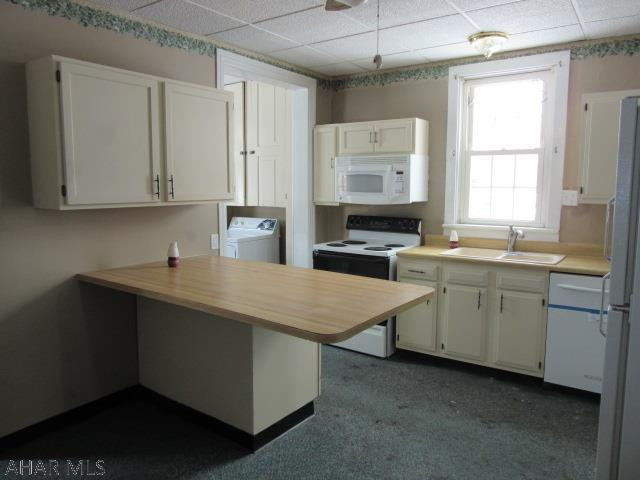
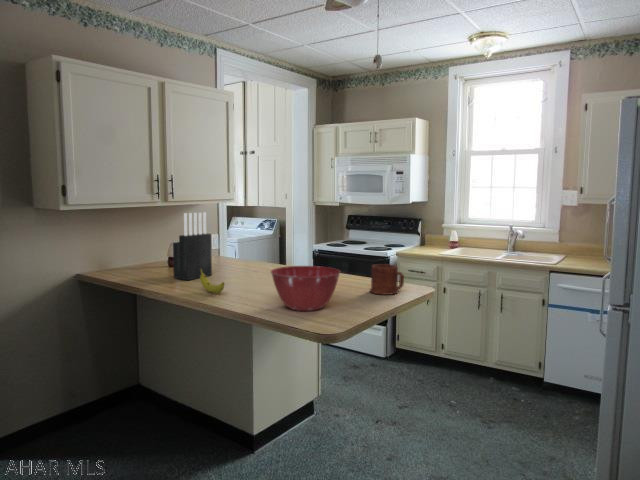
+ mug (386, 279)
+ mixing bowl (305, 289)
+ fruit (210, 283)
+ knife block (190, 244)
